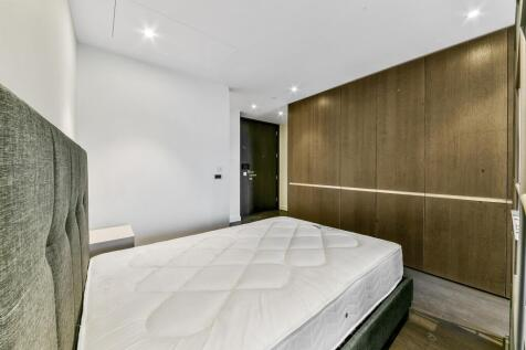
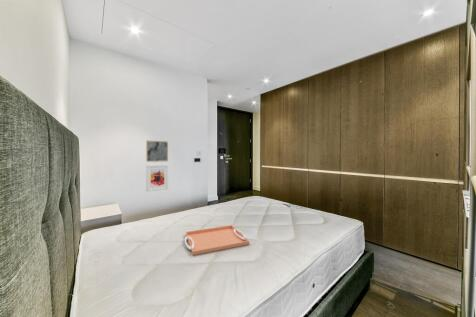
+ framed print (157, 177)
+ wall art (157, 151)
+ serving tray (215, 237)
